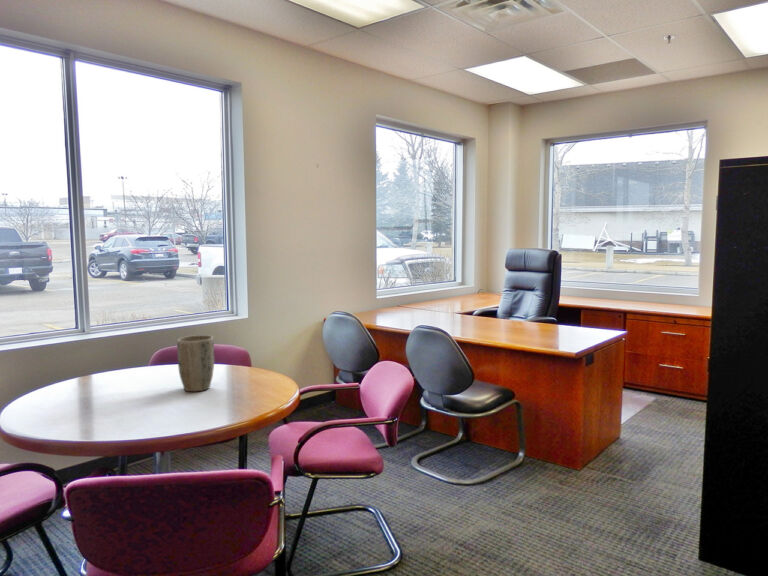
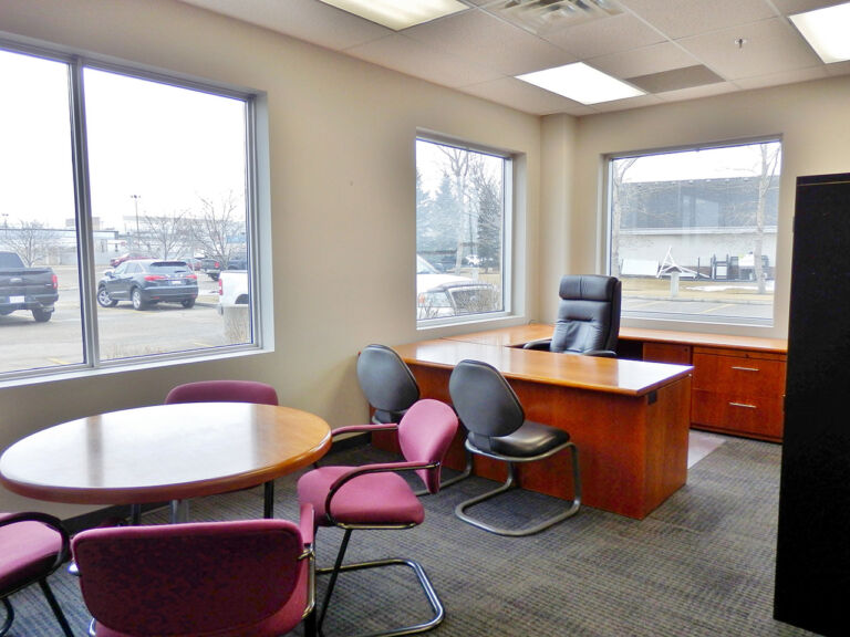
- plant pot (196, 363)
